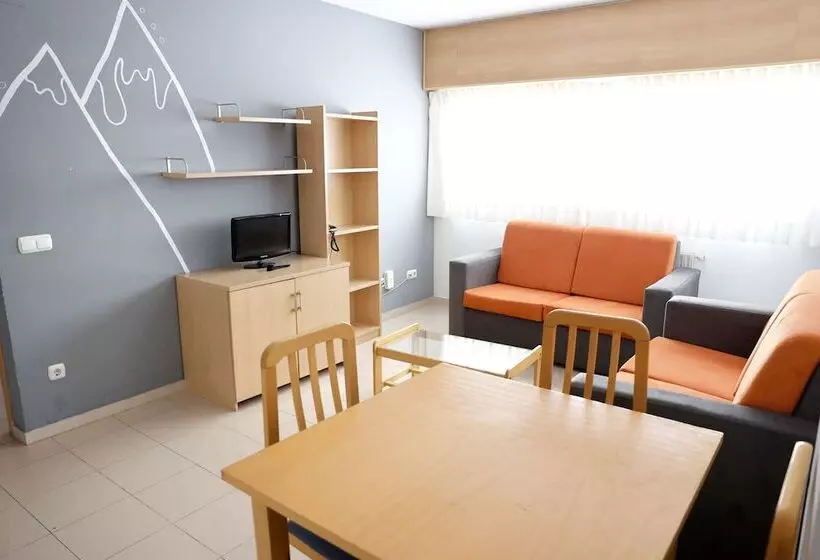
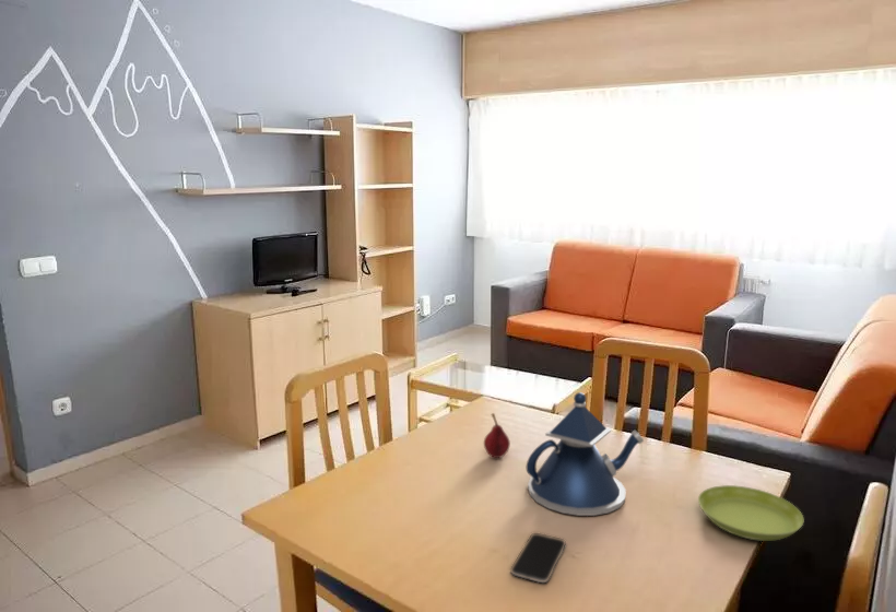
+ smartphone (539, 556)
+ teapot (582, 443)
+ saucer (748, 514)
+ fruit (496, 435)
